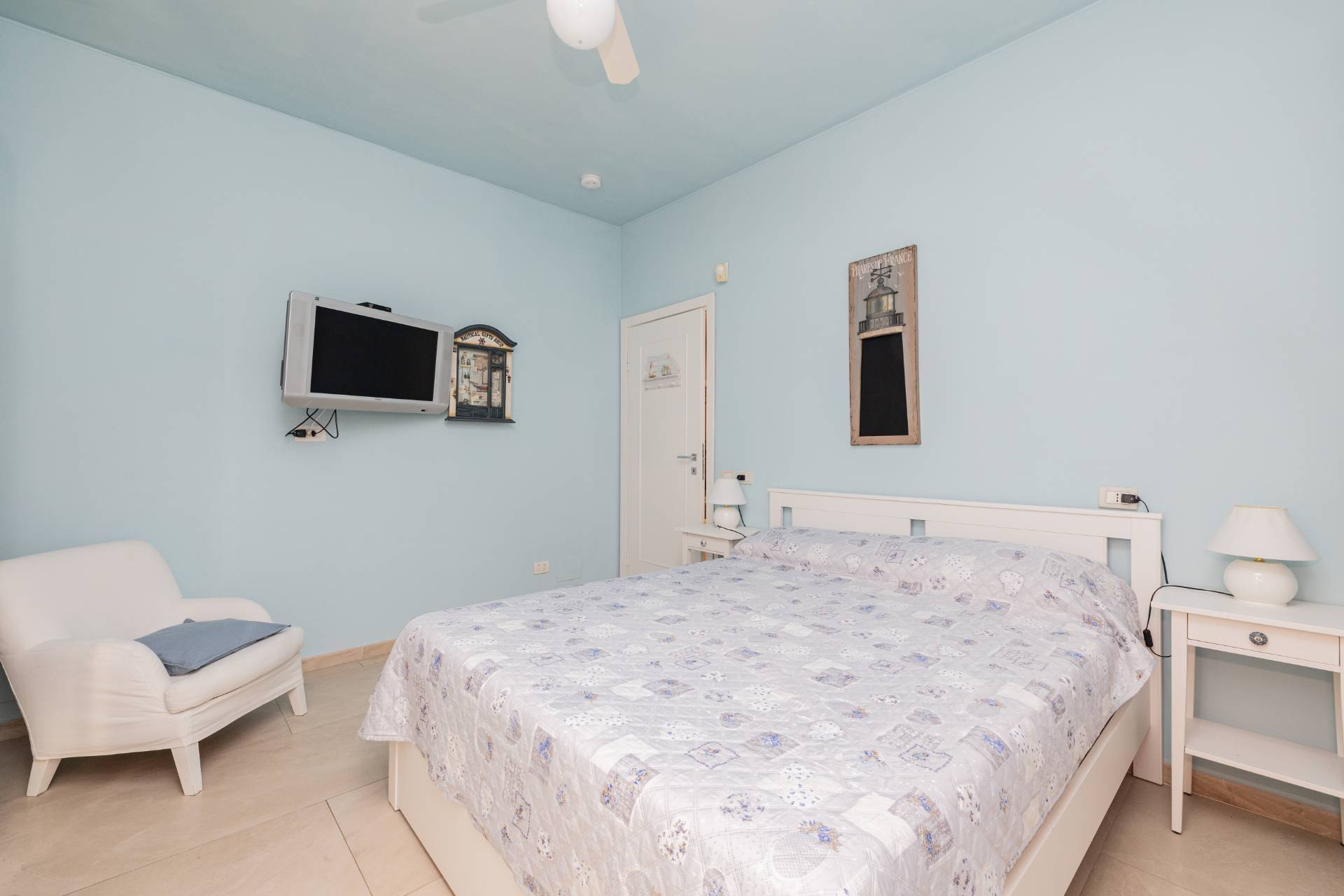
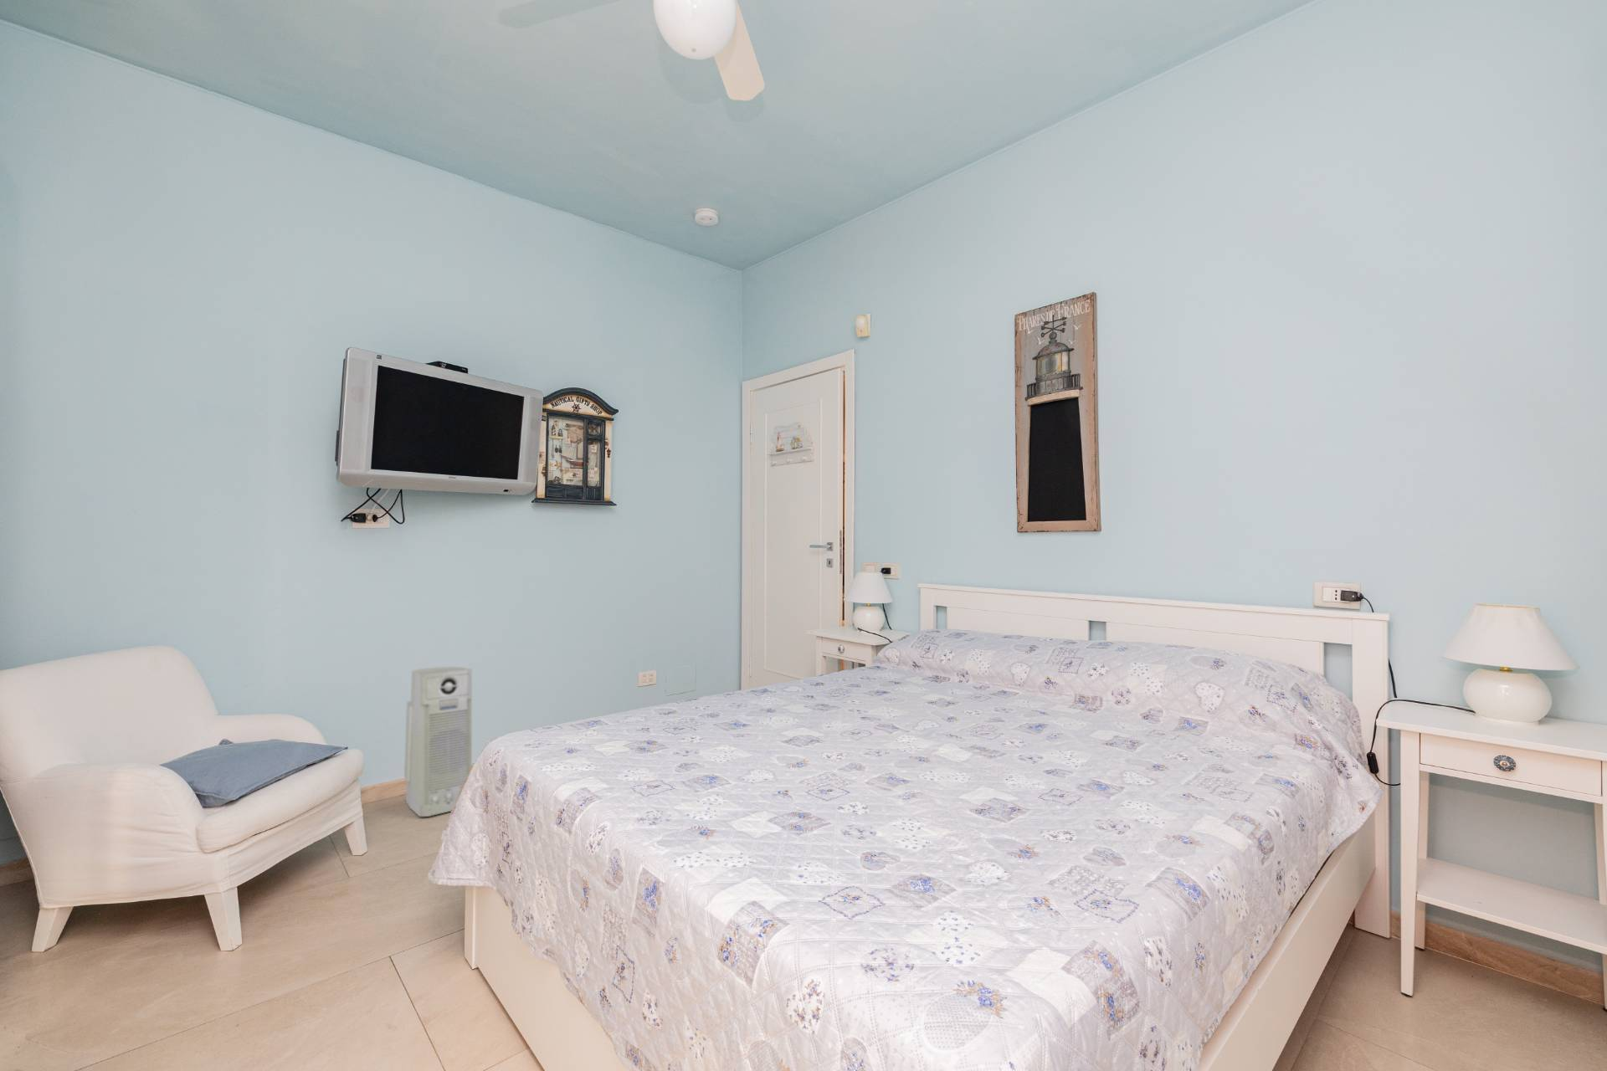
+ air purifier (436, 735)
